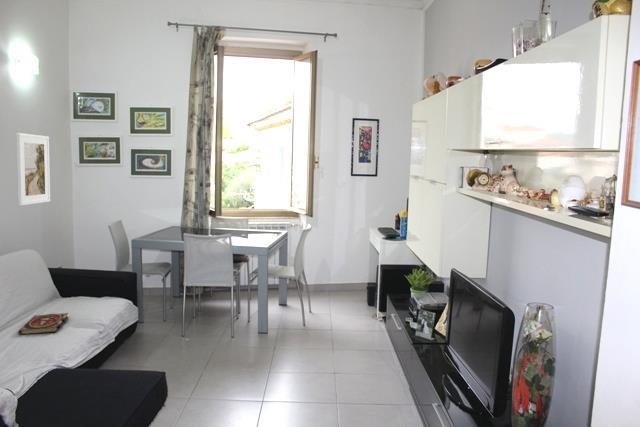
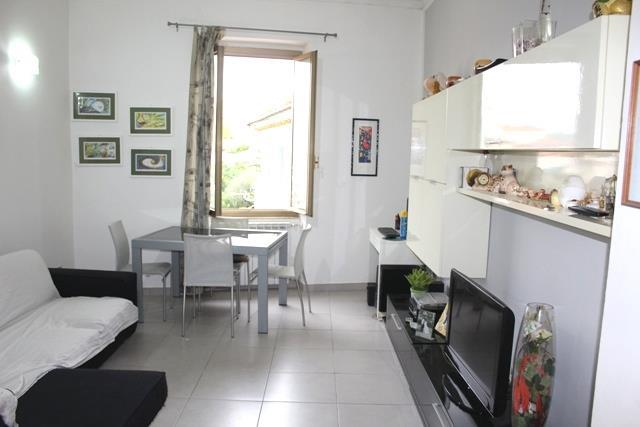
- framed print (34, 169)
- book (45, 322)
